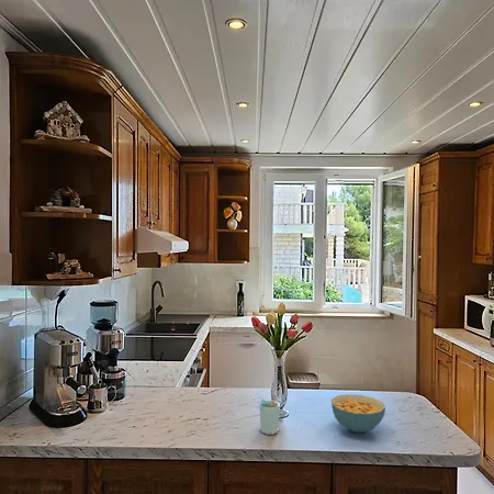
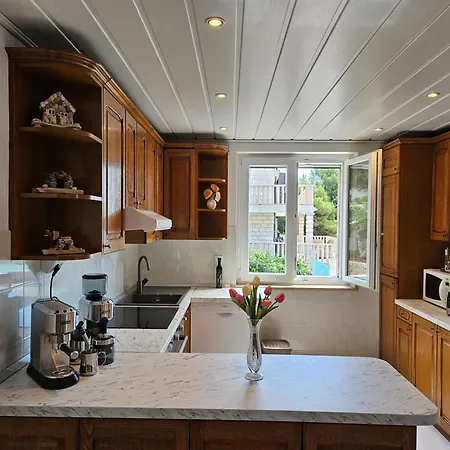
- cereal bowl (357, 416)
- cup (269, 414)
